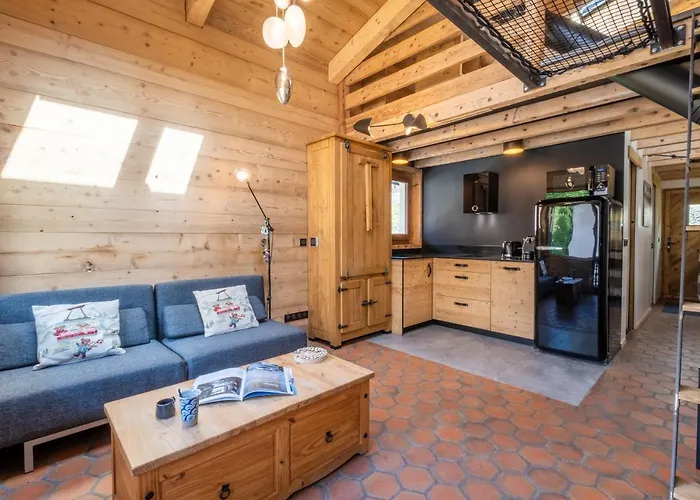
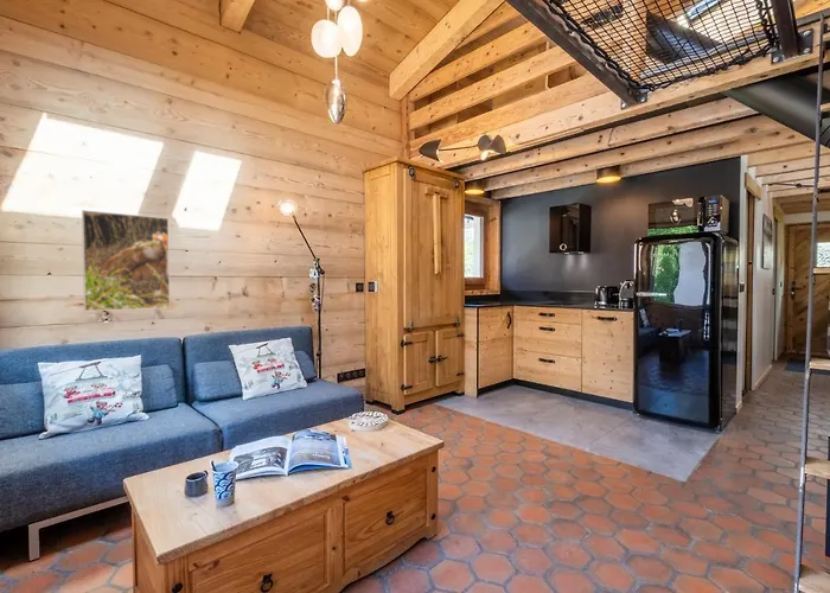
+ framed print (128, 262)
